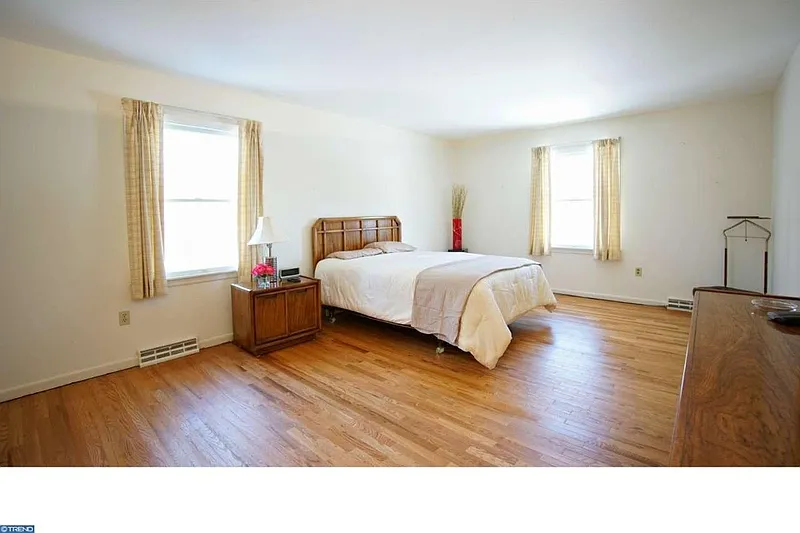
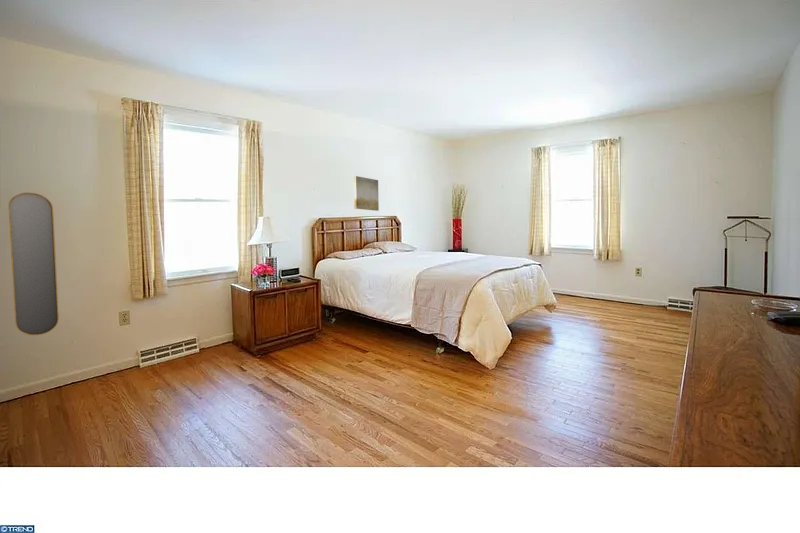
+ wall art (366, 193)
+ home mirror (34, 264)
